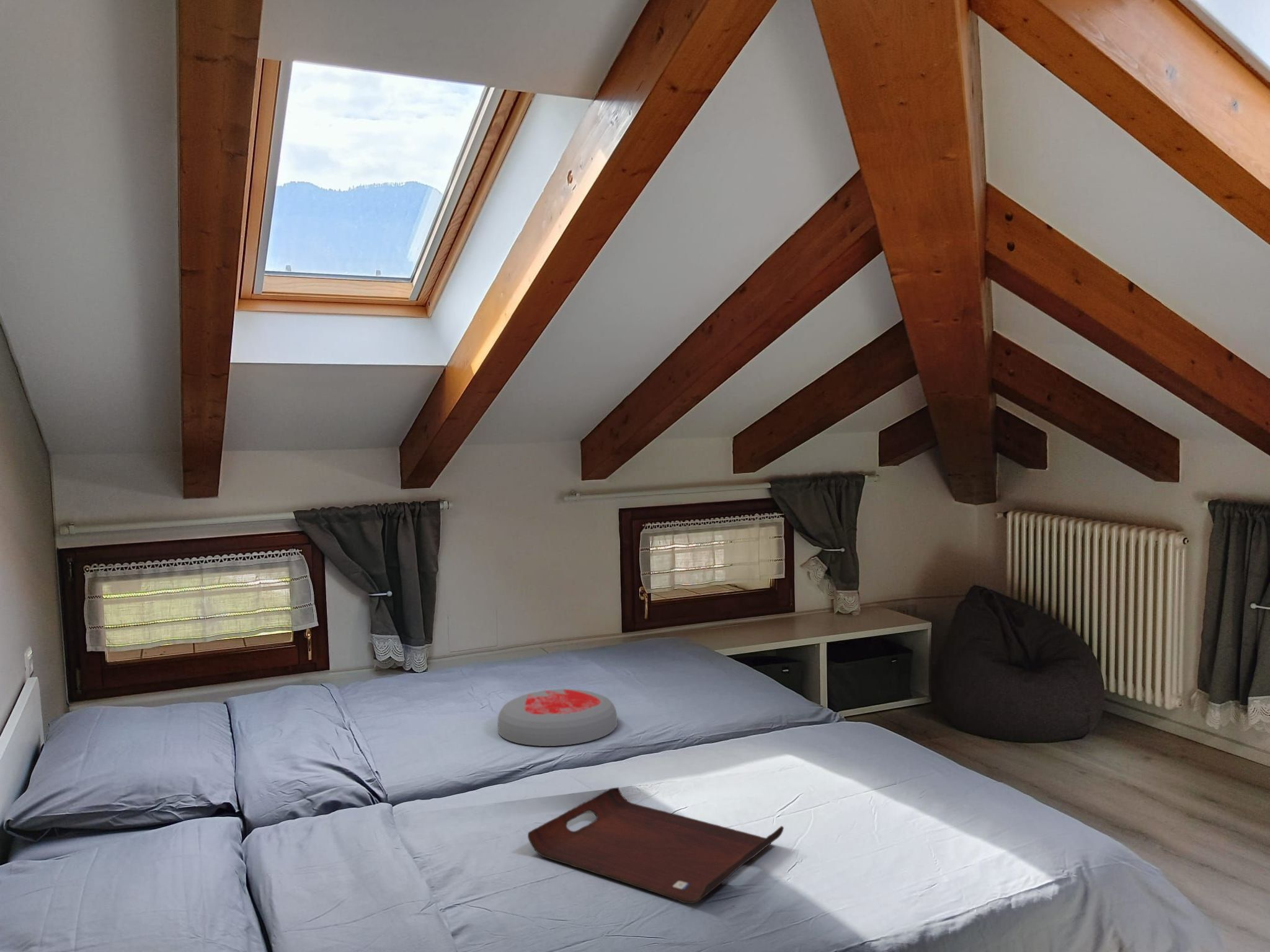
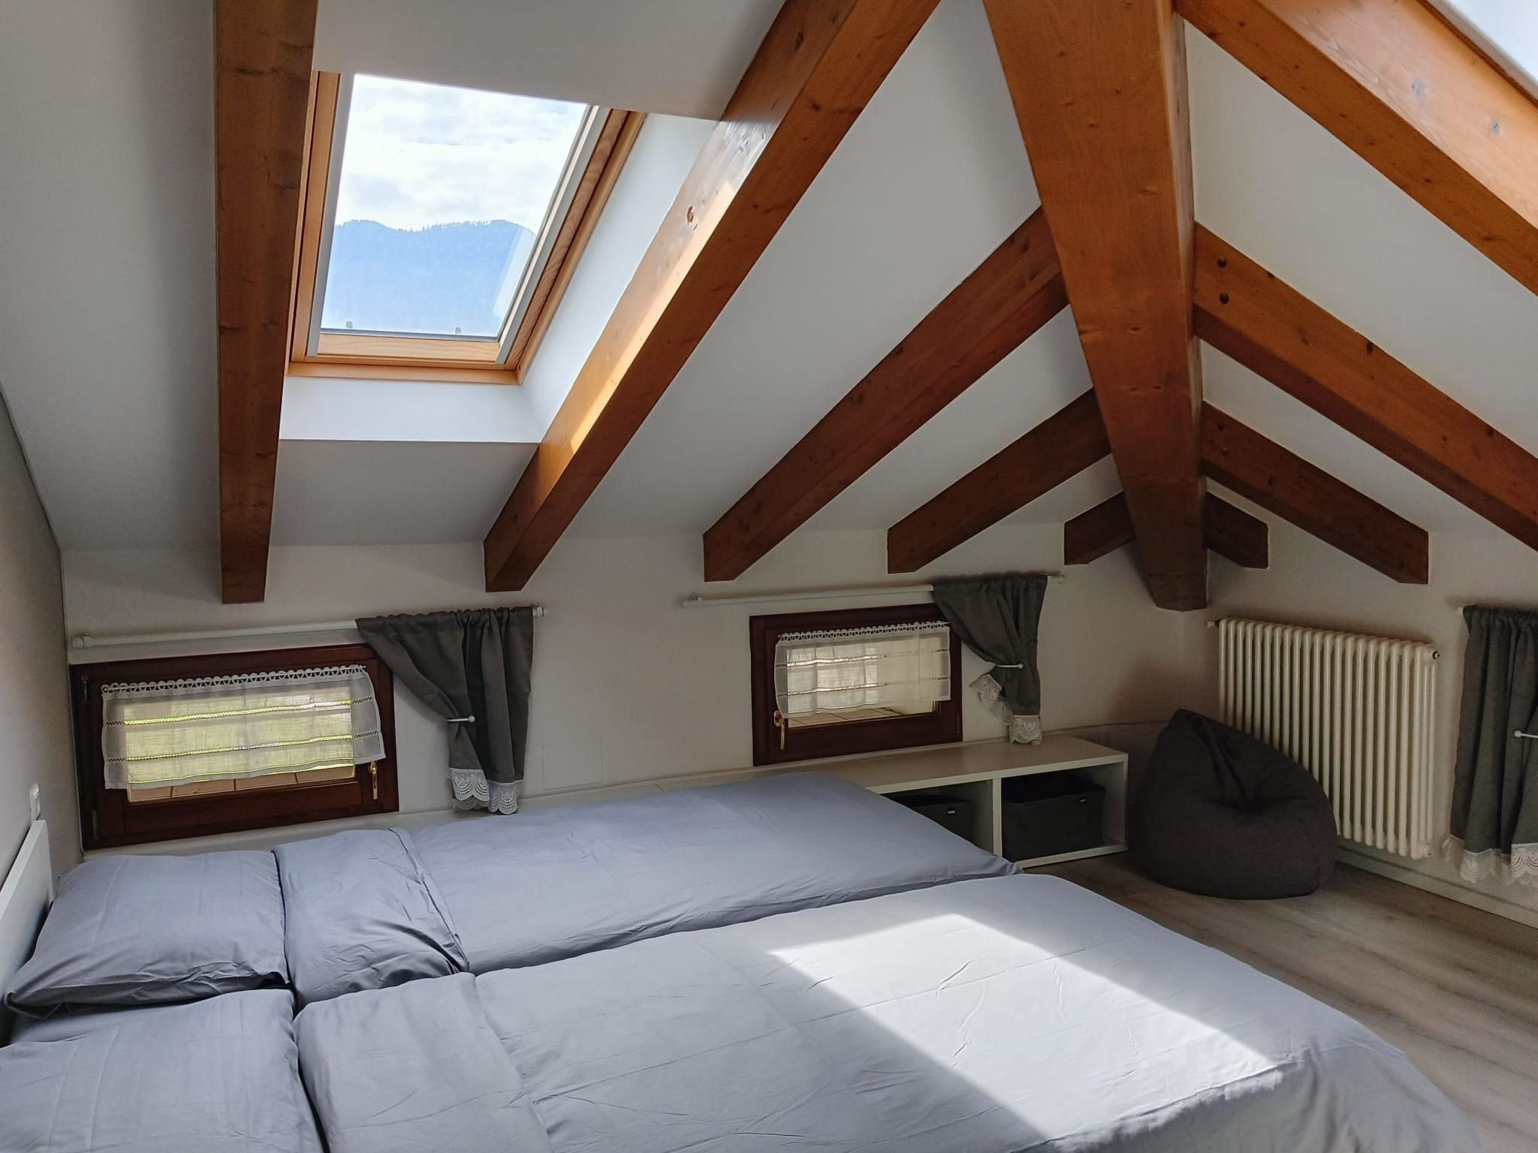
- serving tray (655, 839)
- cushion (557, 711)
